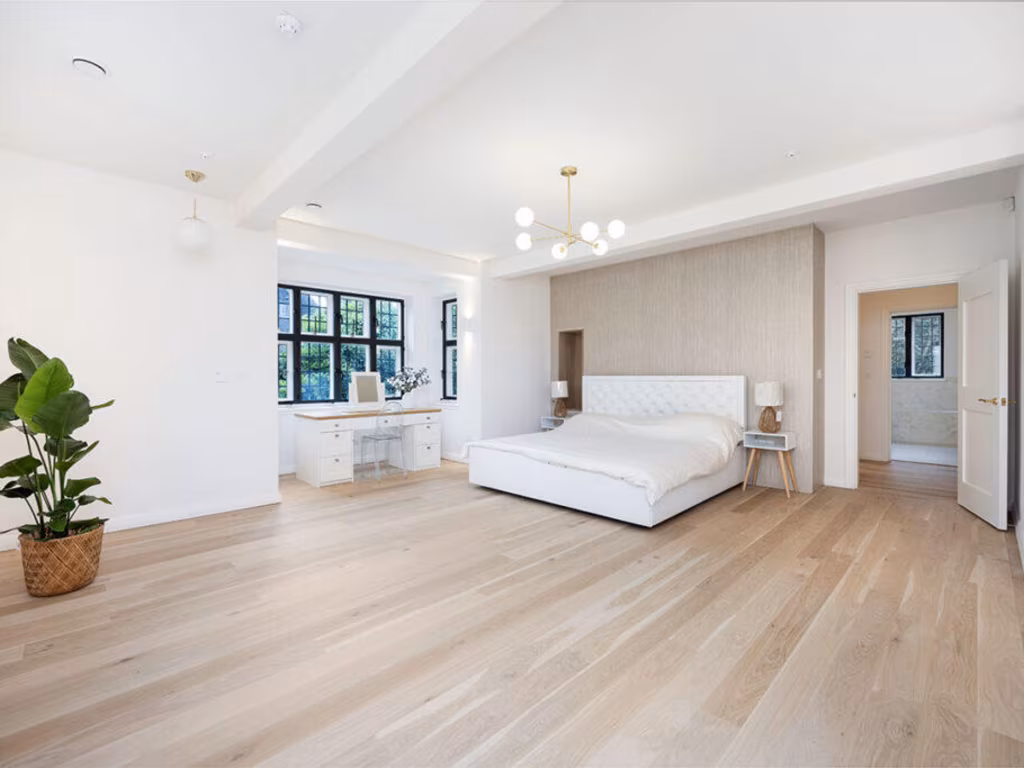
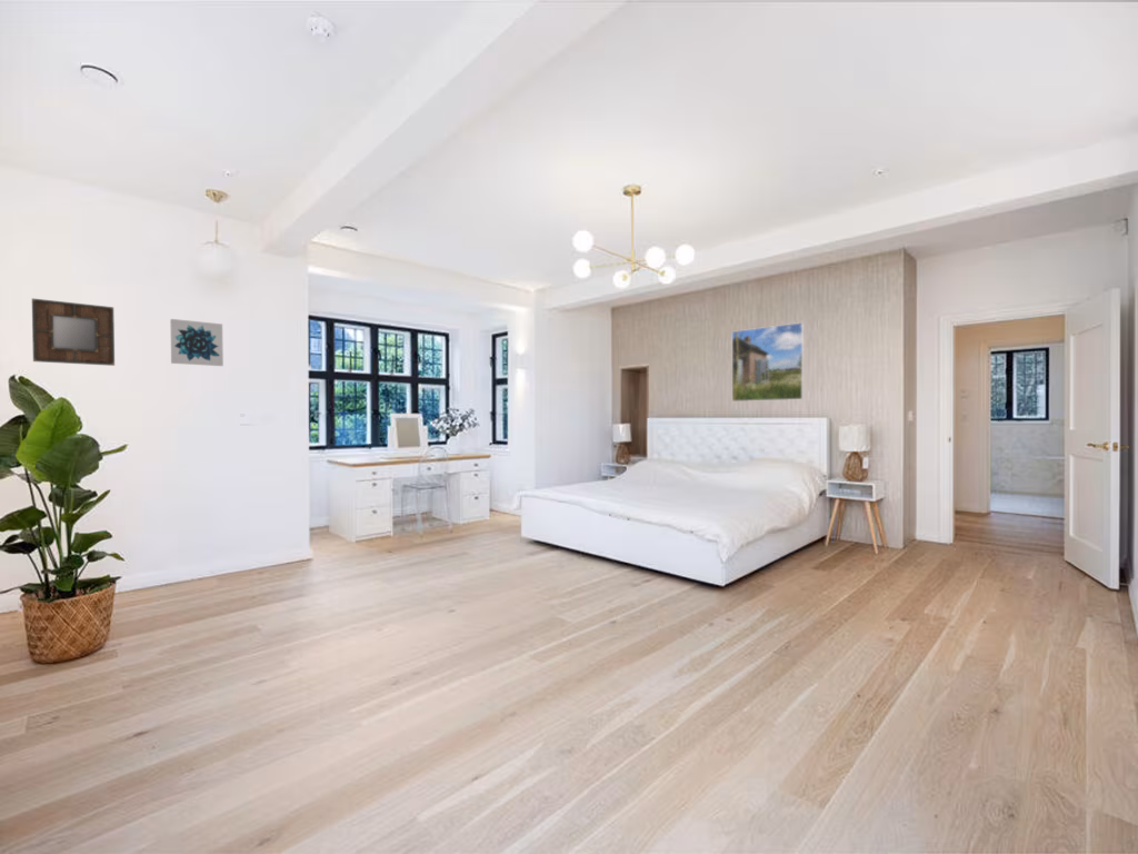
+ home mirror (74, 332)
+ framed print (766, 364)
+ wall art (197, 342)
